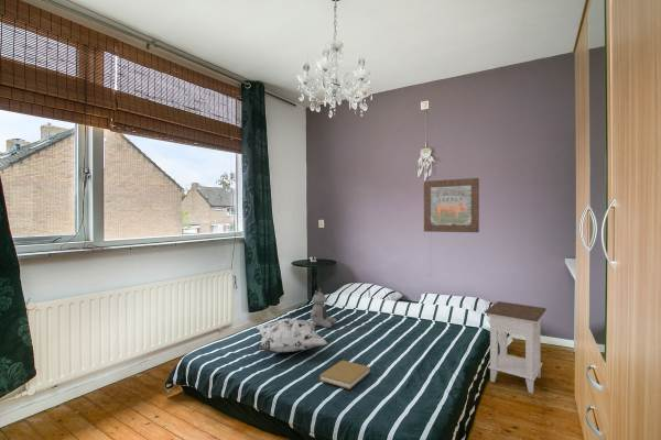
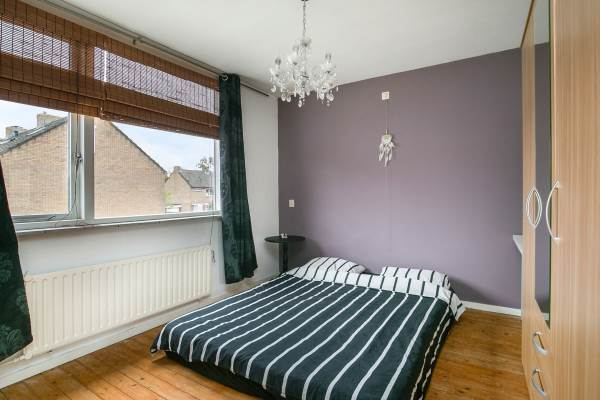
- nightstand (506, 343)
- teddy bear (323, 307)
- wall art (449, 206)
- book (345, 373)
- decorative pillow (289, 334)
